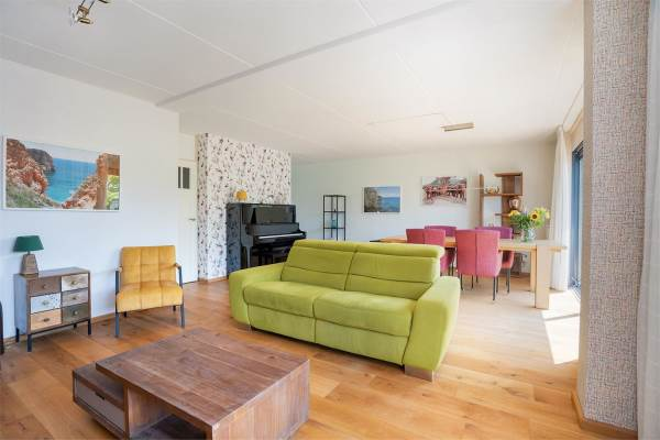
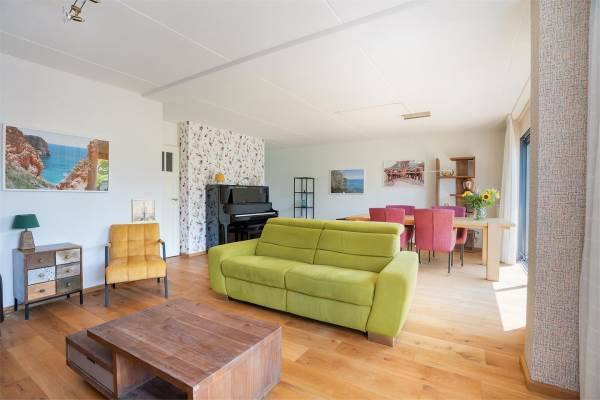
+ wall art (143, 210)
